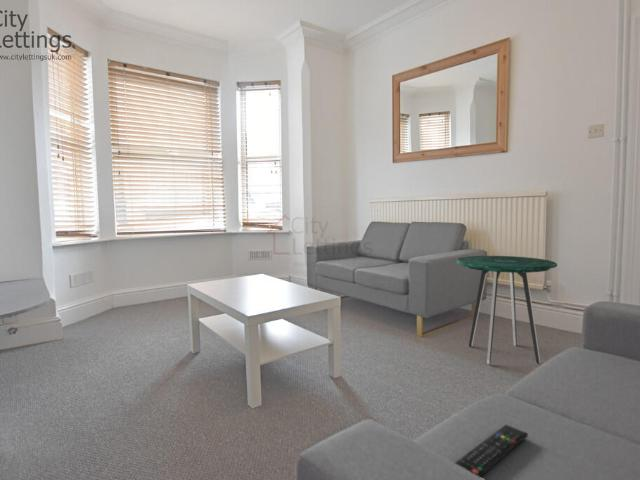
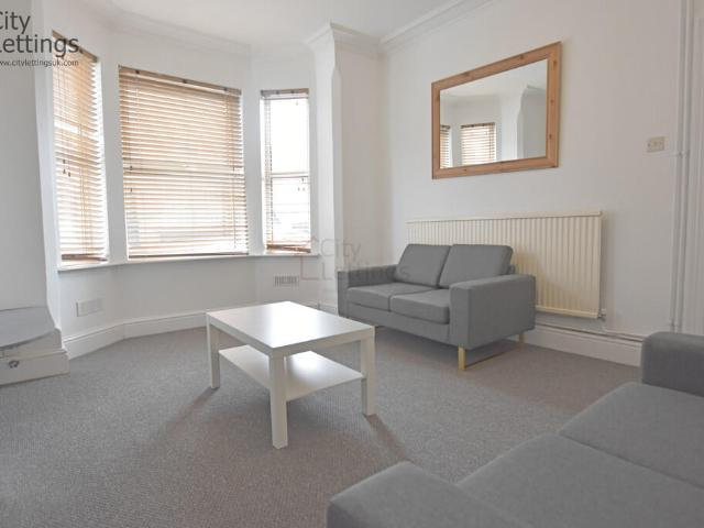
- side table (495, 305)
- remote control (492, 450)
